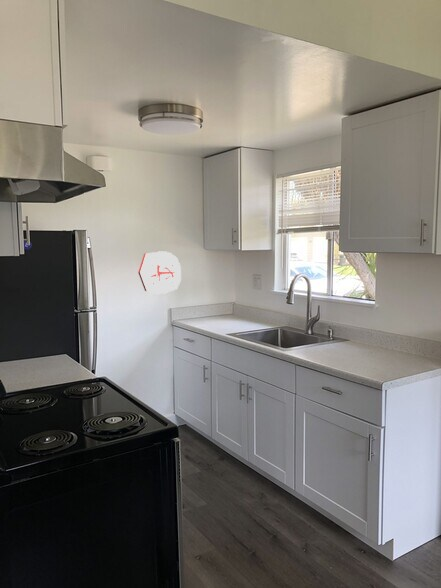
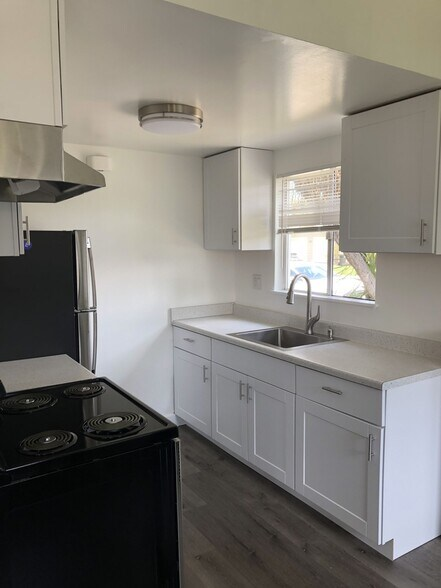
- decorative plate (160, 272)
